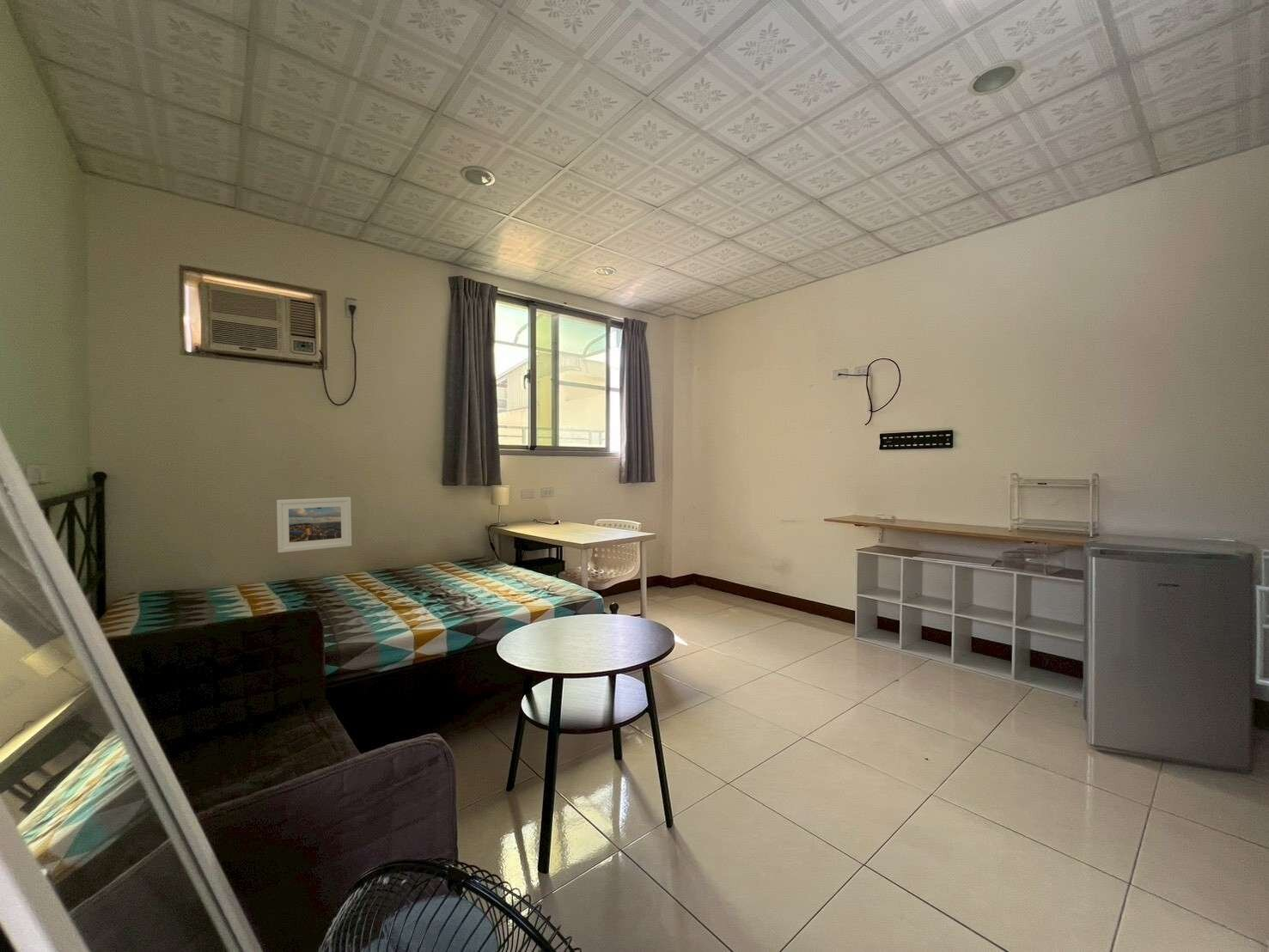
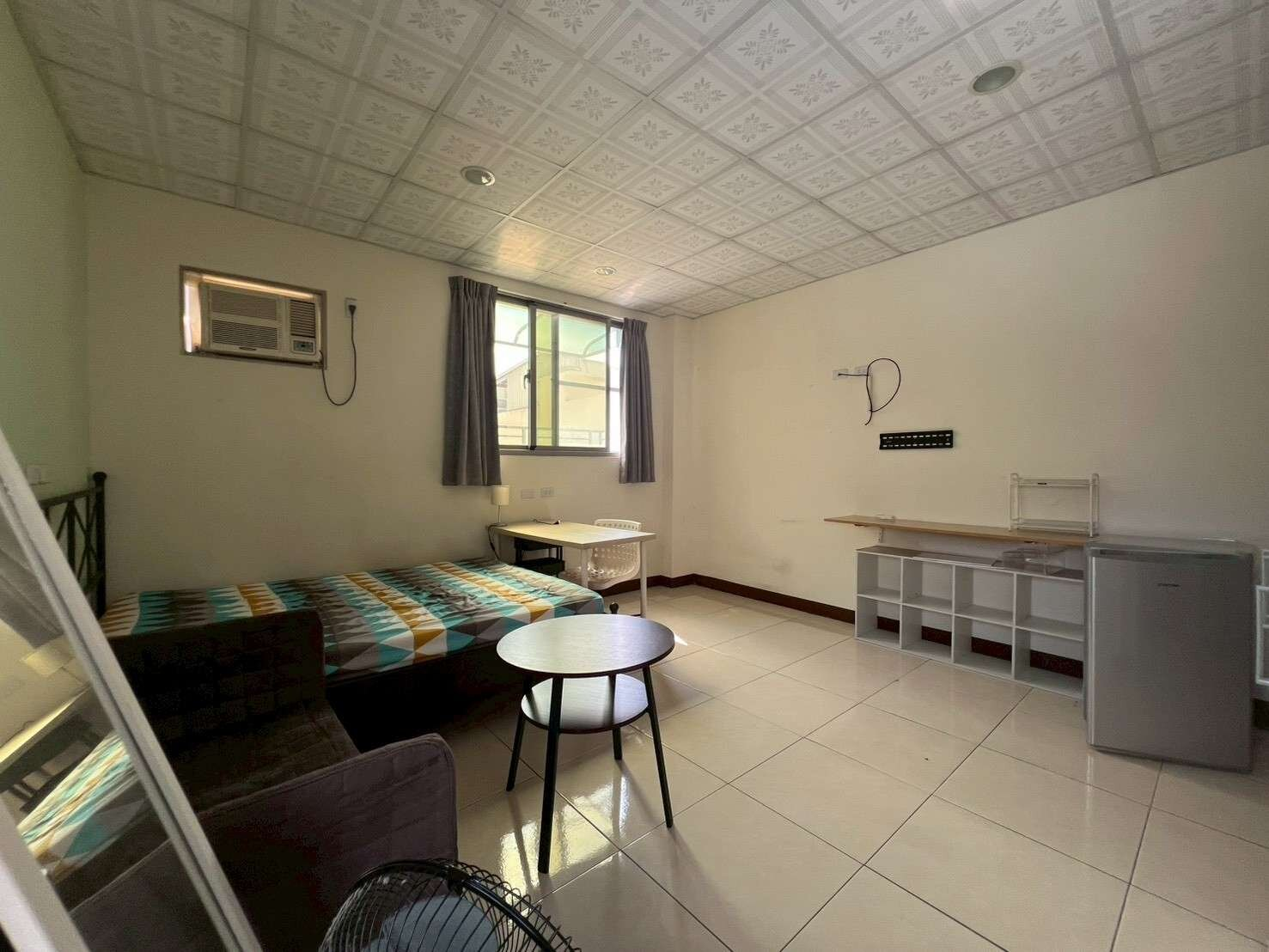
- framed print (315, 523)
